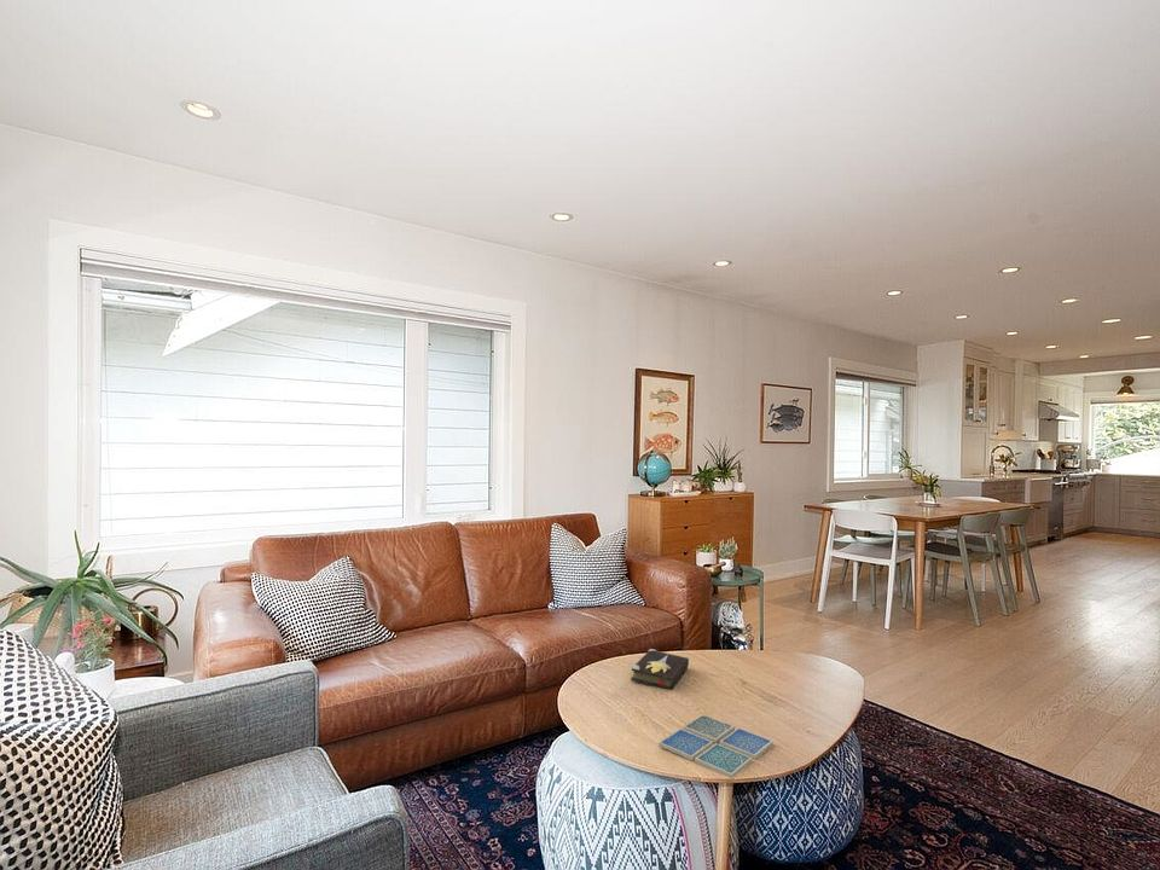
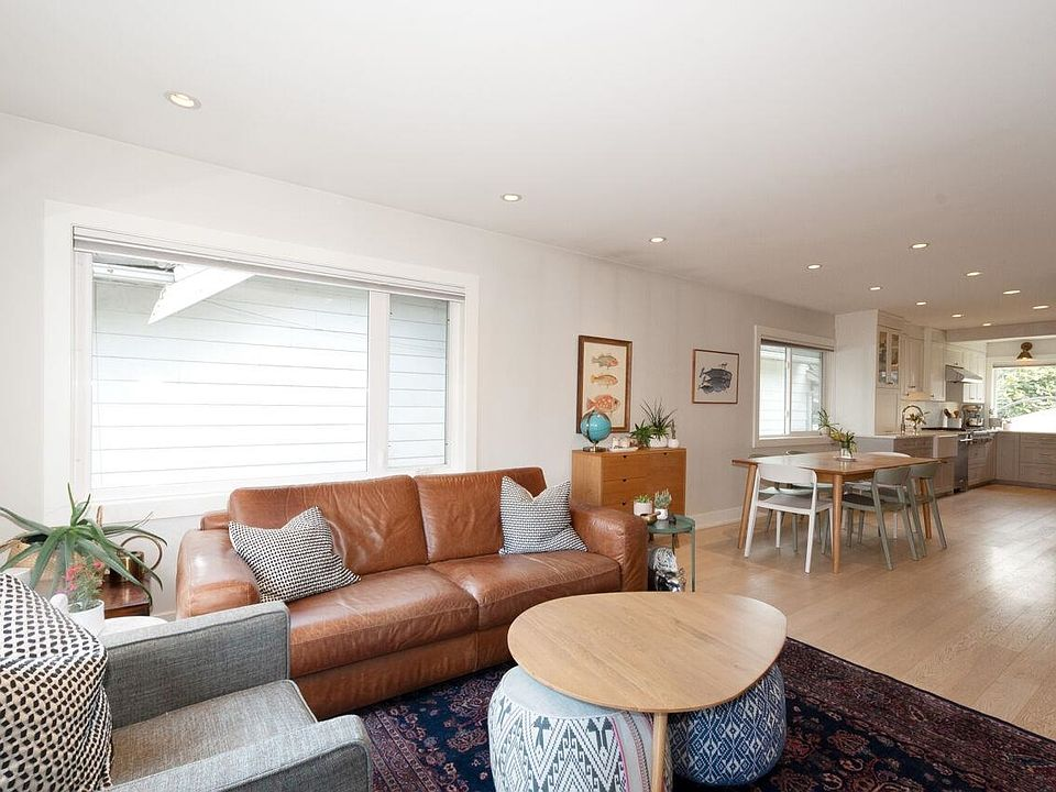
- drink coaster (715, 743)
- hardback book (660, 667)
